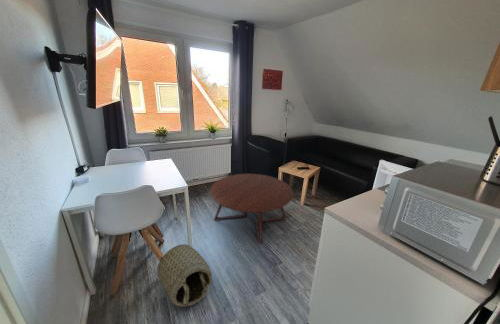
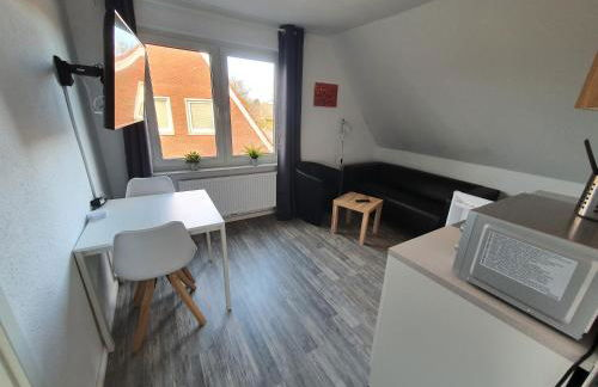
- basket (184, 273)
- coffee table (251, 204)
